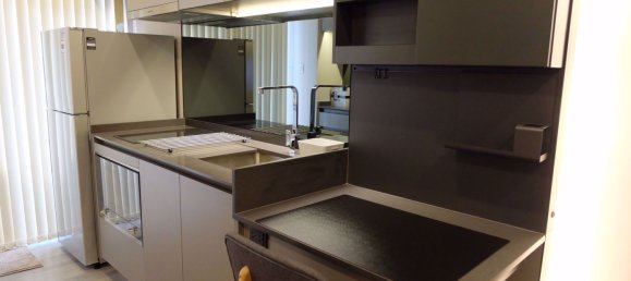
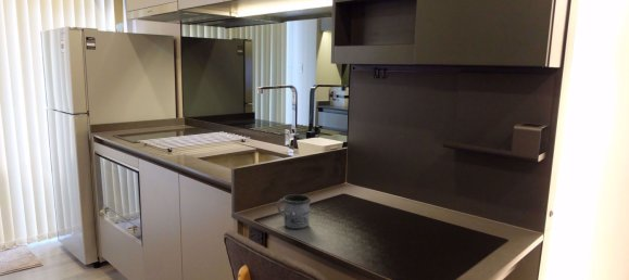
+ mug (292, 211)
